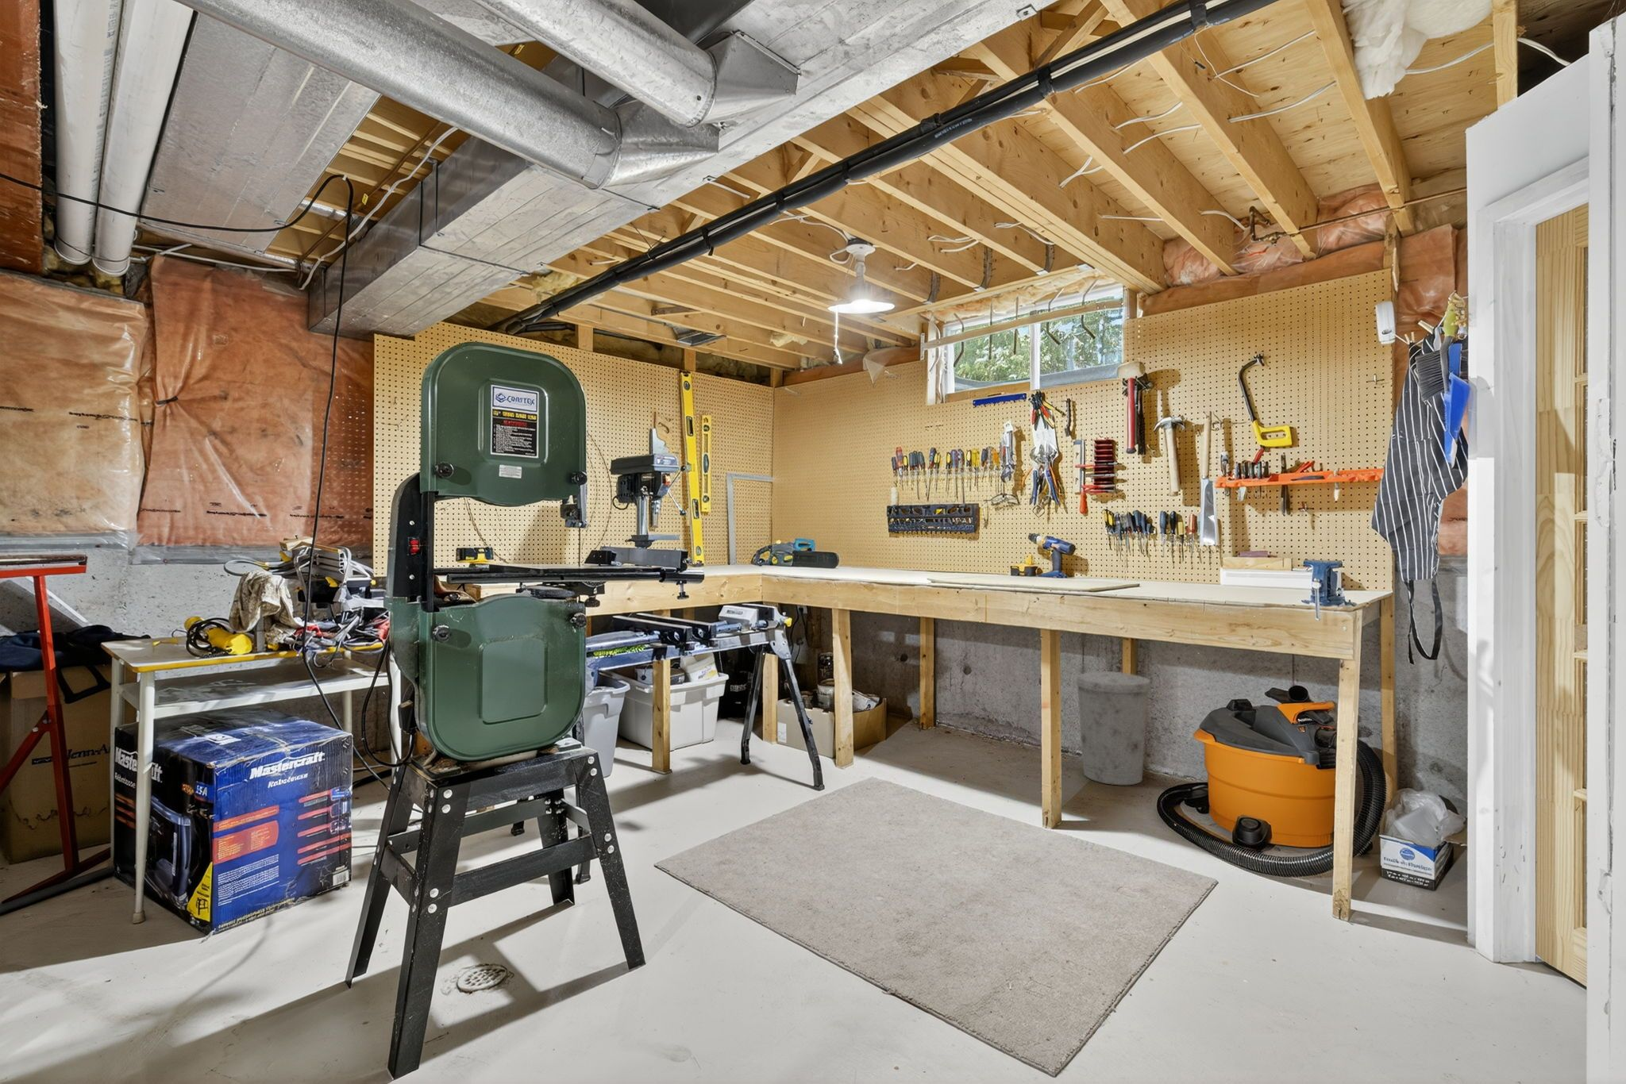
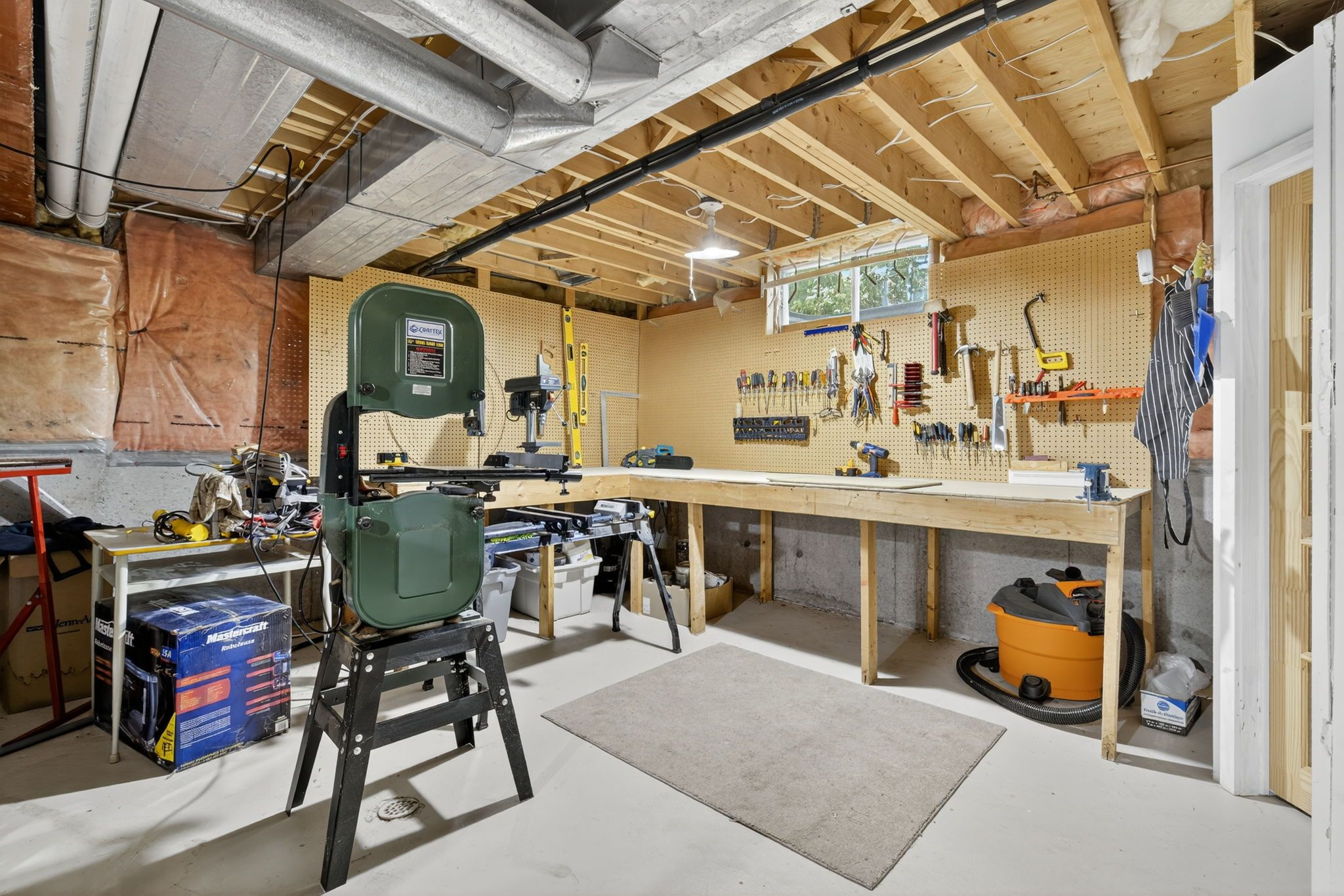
- trash can (1113, 725)
